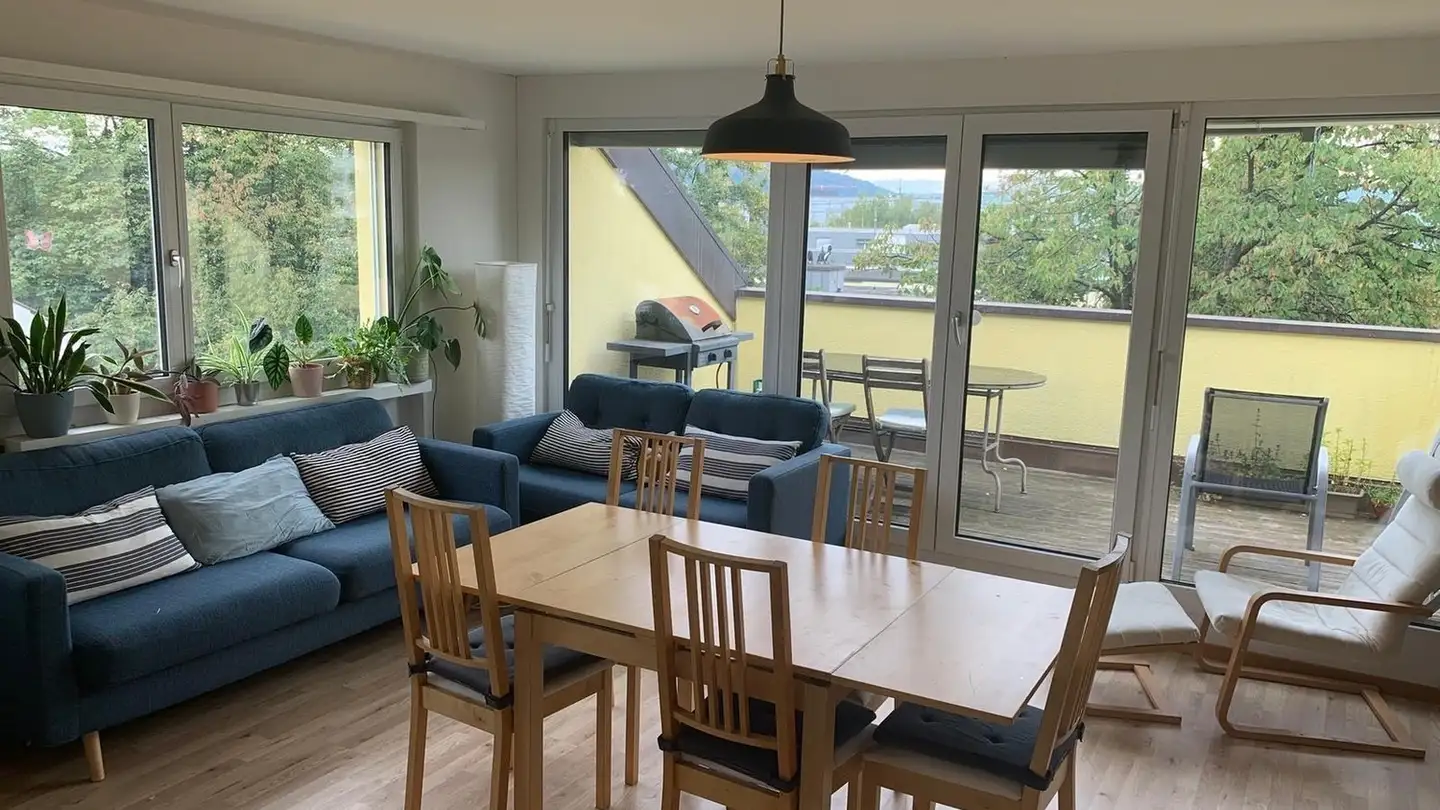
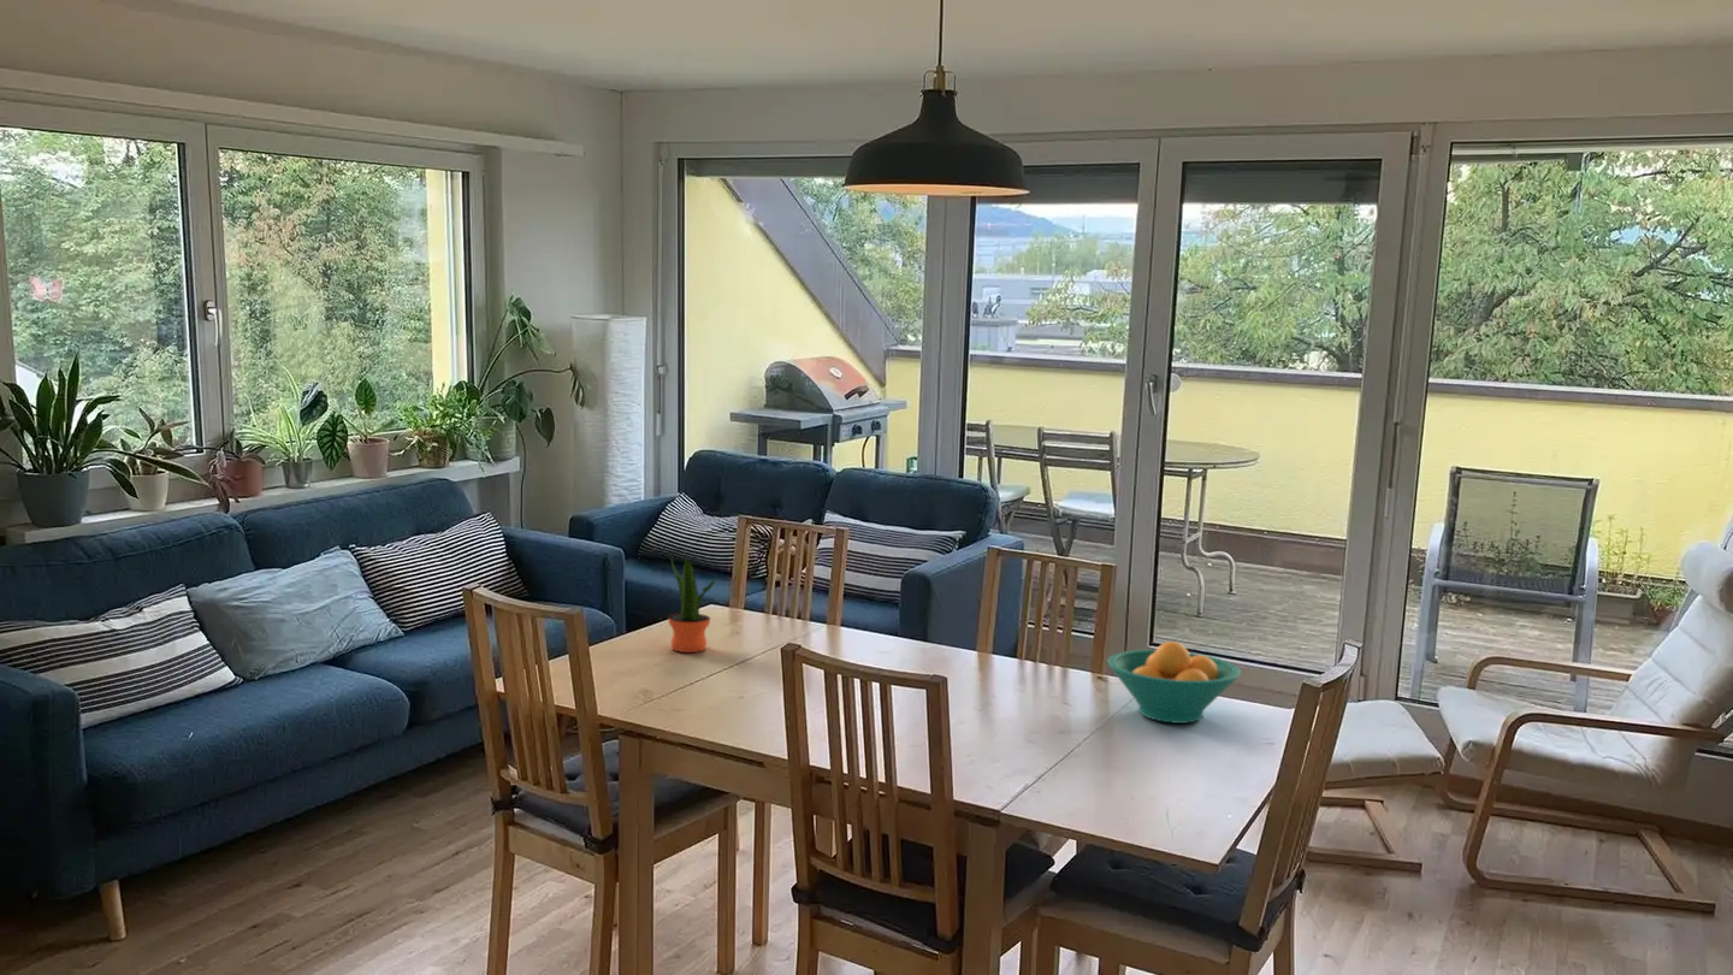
+ fruit bowl (1172, 678)
+ potted plant (691, 601)
